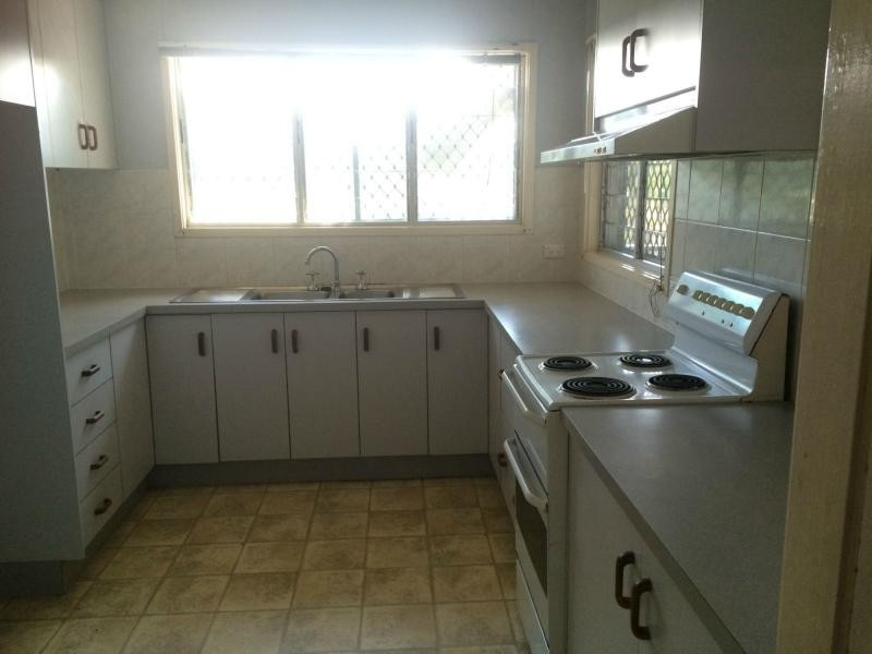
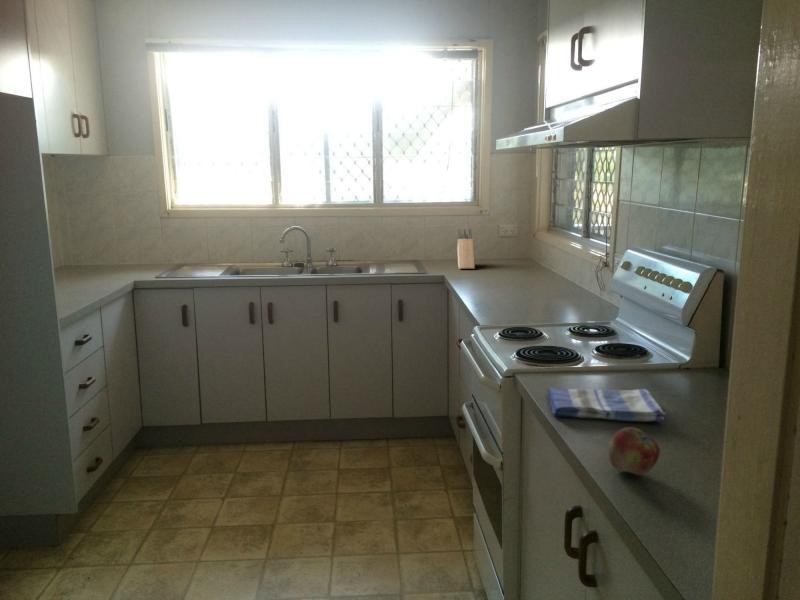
+ knife block (465, 248)
+ dish towel (602, 401)
+ fruit (633, 451)
